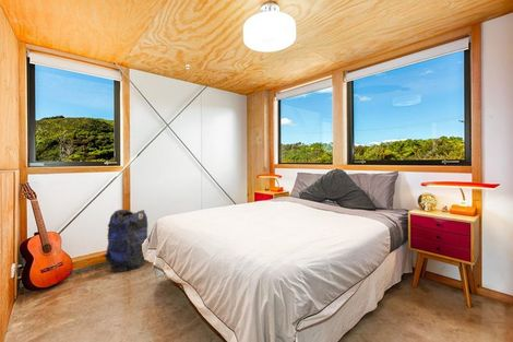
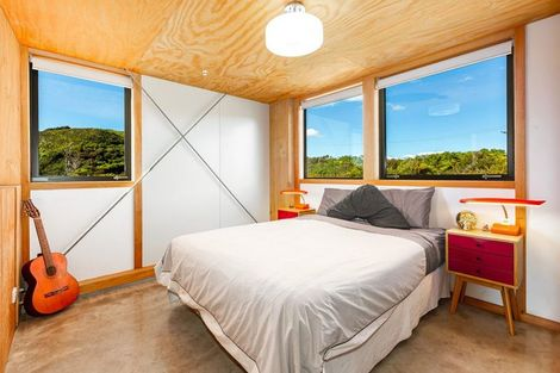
- backpack (126, 236)
